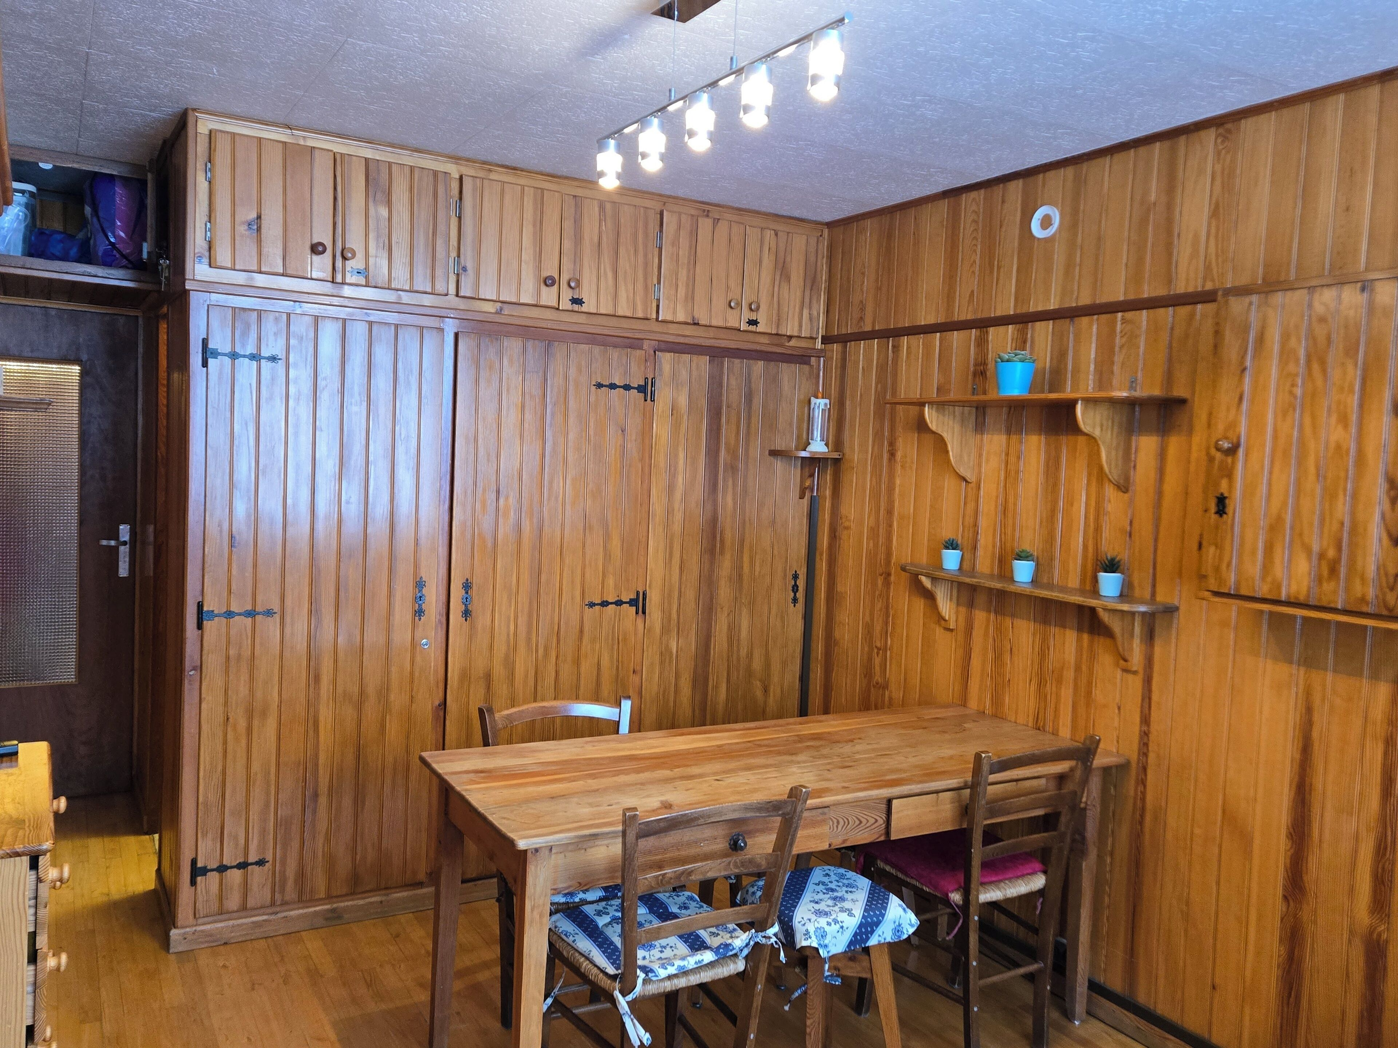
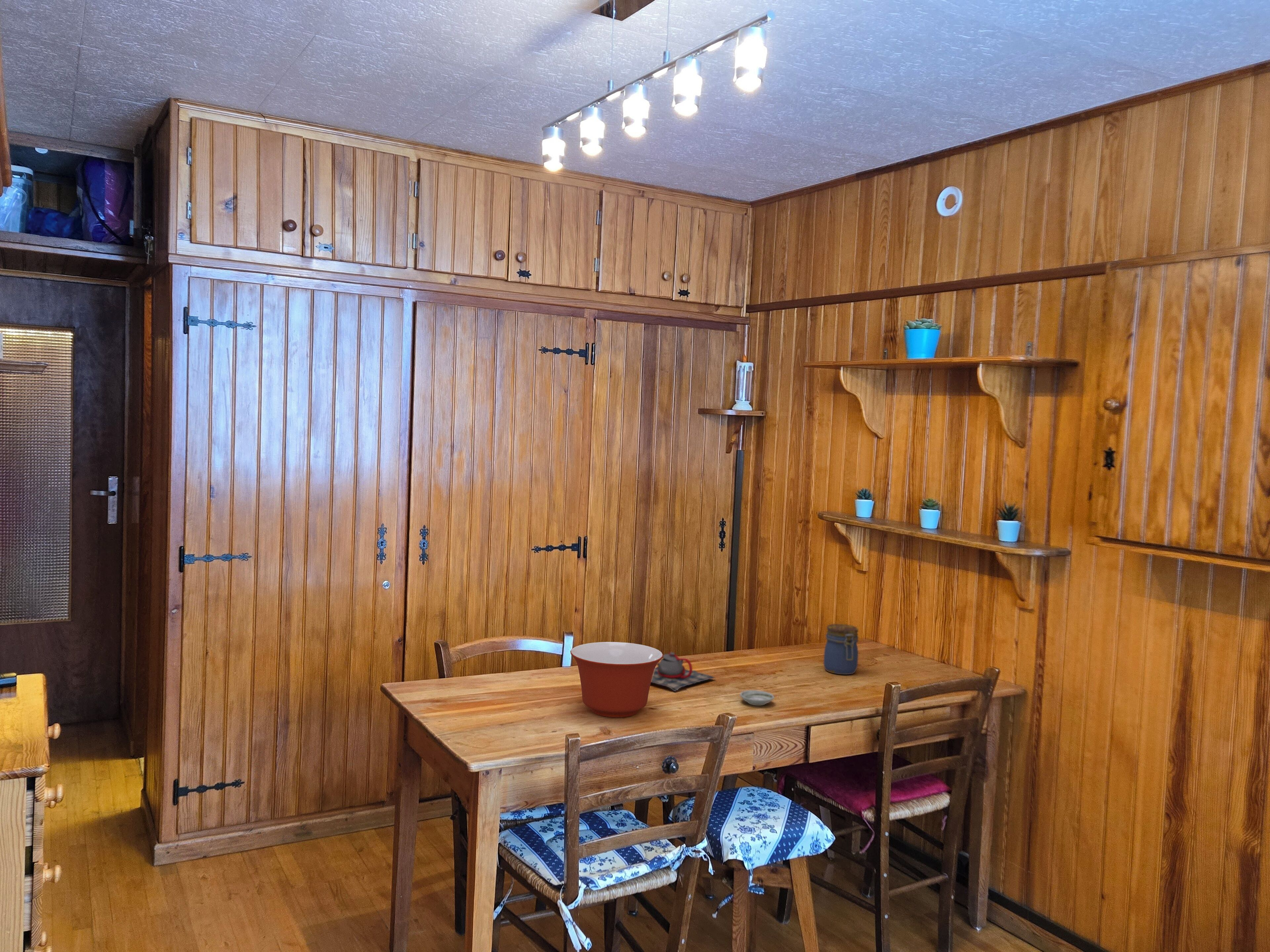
+ saucer (757, 699)
+ mixing bowl (615, 681)
+ jar (842, 649)
+ teapot (671, 666)
